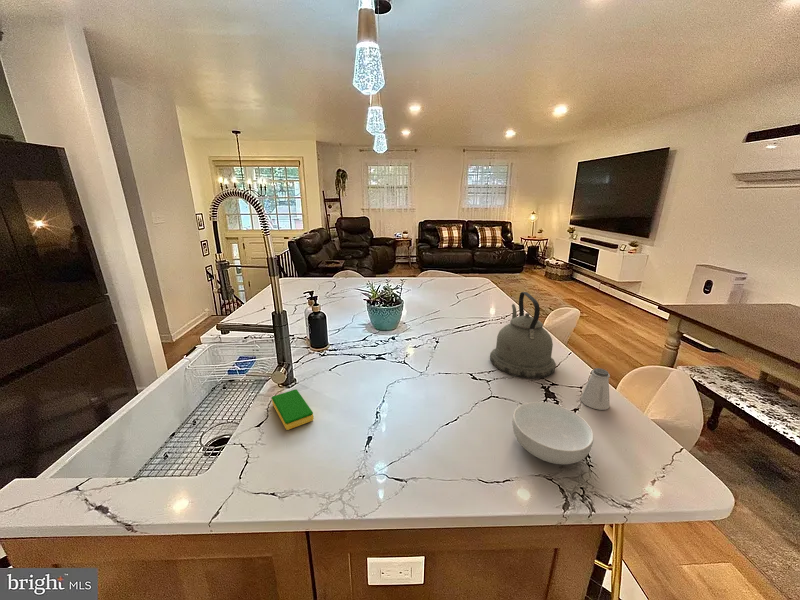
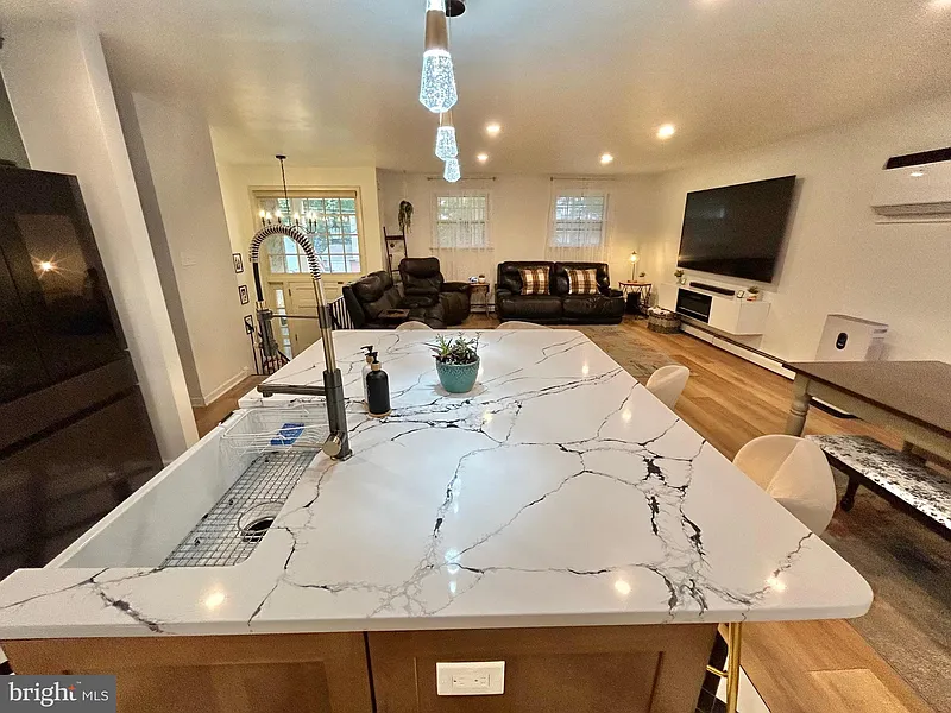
- kettle (522, 329)
- dish sponge (291, 408)
- saltshaker (597, 386)
- cereal bowl (549, 435)
